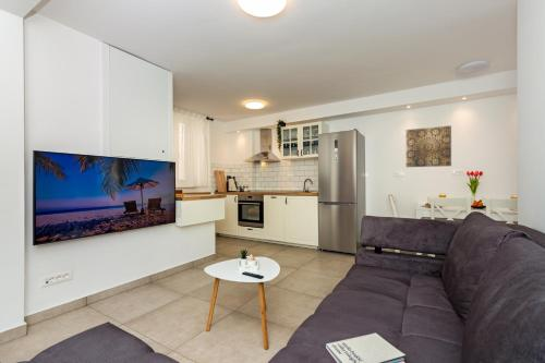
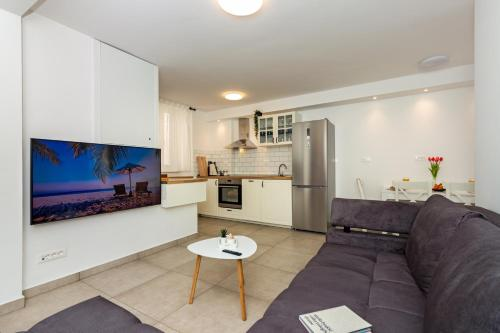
- wall art (427, 147)
